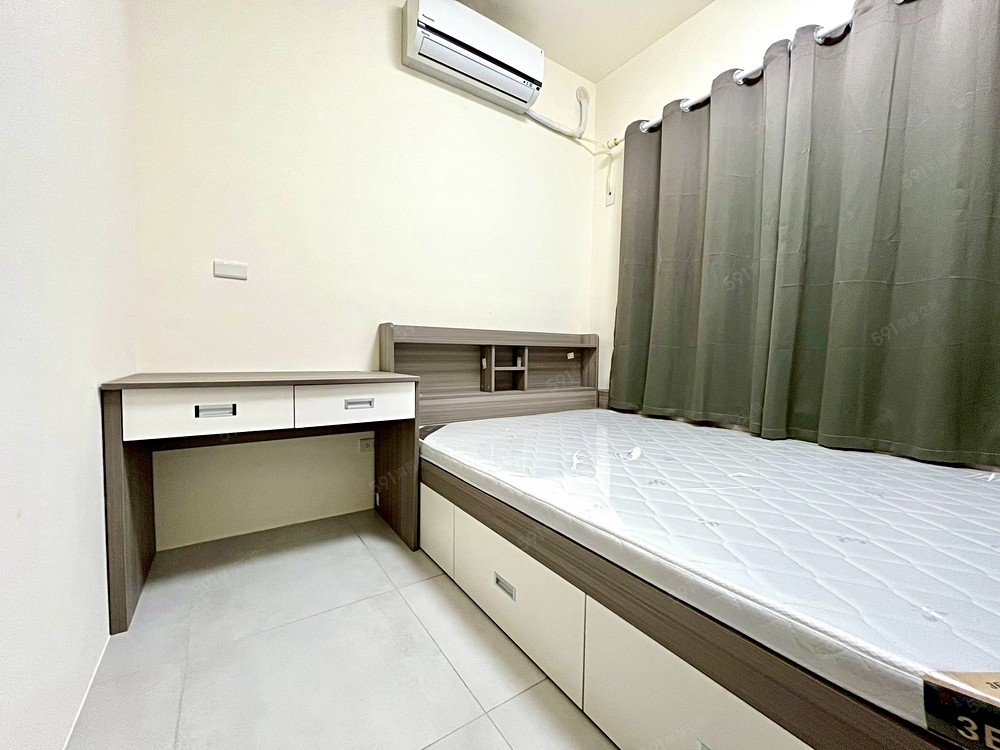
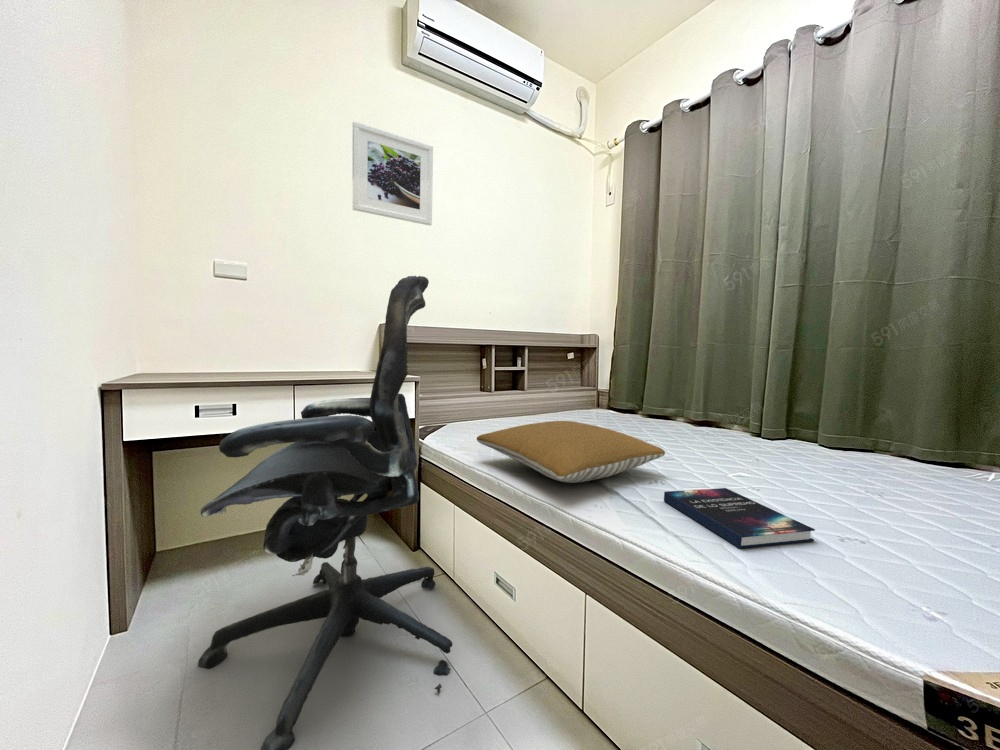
+ hardback book (731, 513)
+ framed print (394, 176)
+ office chair (343, 460)
+ pillow (566, 447)
